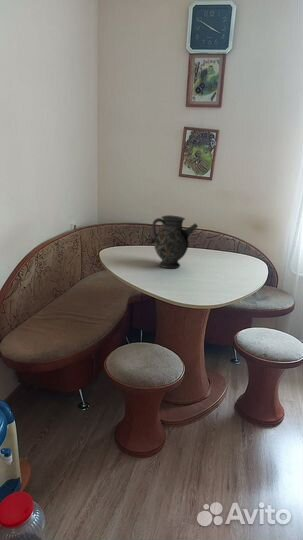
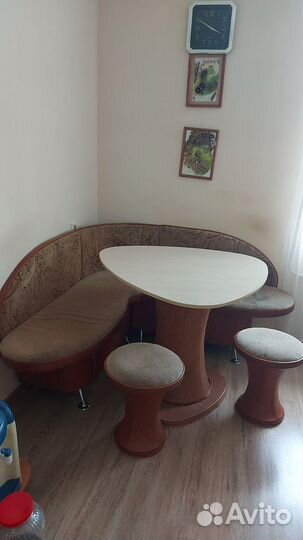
- ewer (172, 241)
